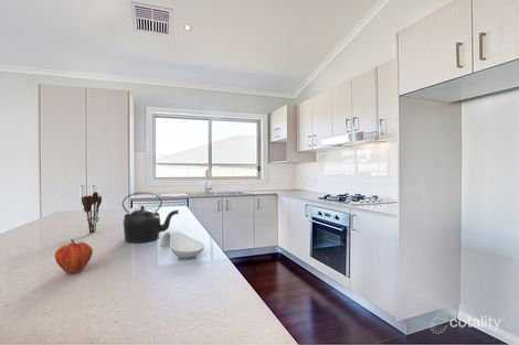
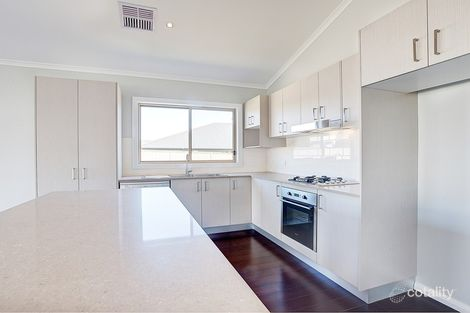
- kettle (151, 215)
- spoon rest (179, 242)
- fruit (74, 255)
- utensil holder (91, 212)
